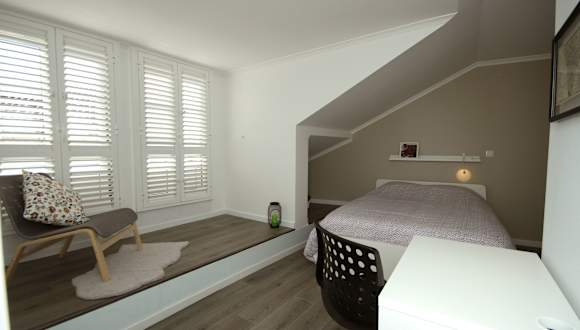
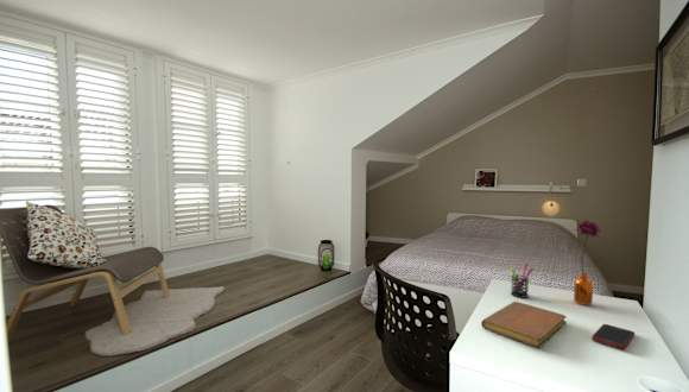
+ pen holder (519, 278)
+ cell phone (613, 335)
+ flower (581, 263)
+ notebook (524, 321)
